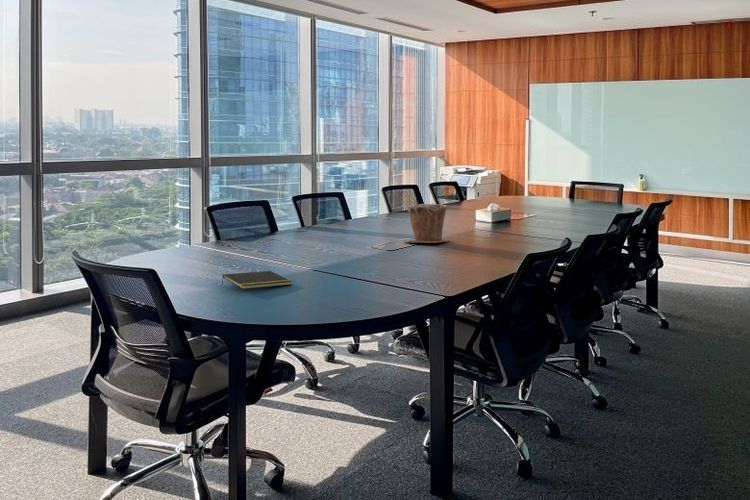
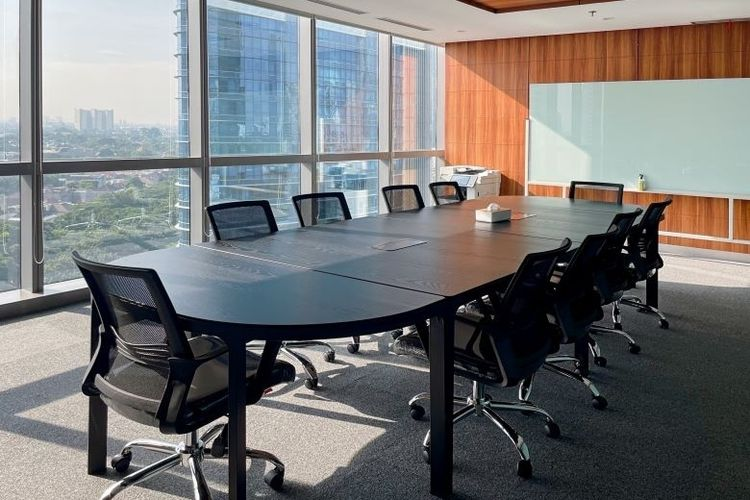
- notepad (257, 279)
- plant pot (426, 222)
